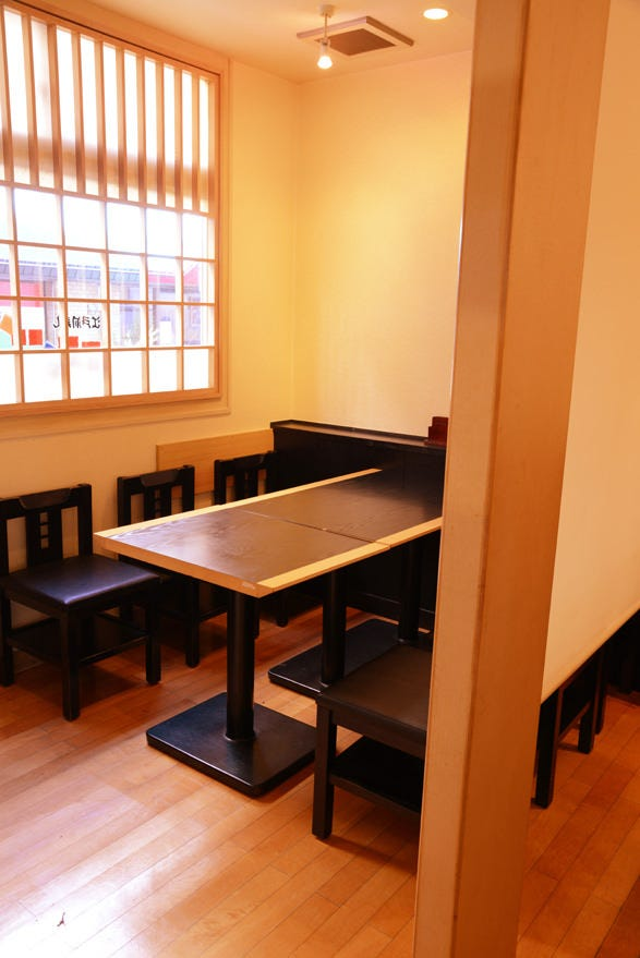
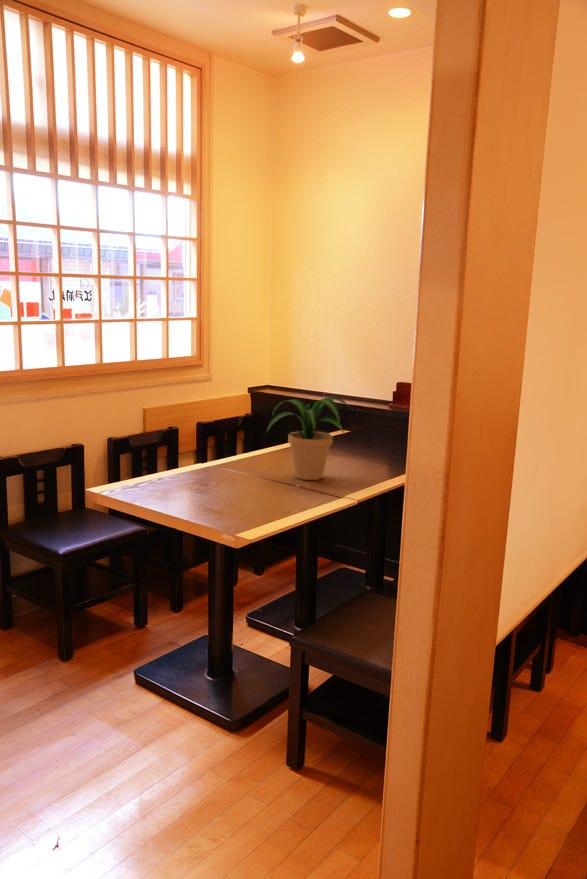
+ potted plant (311, 437)
